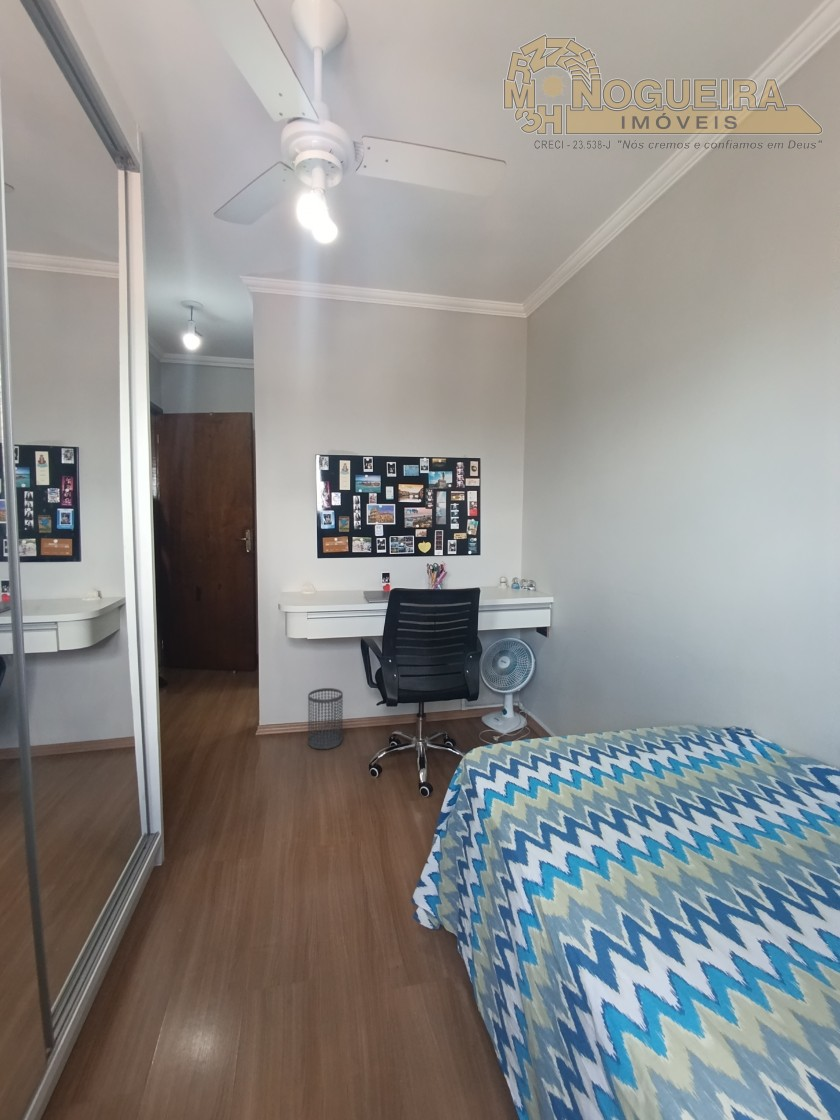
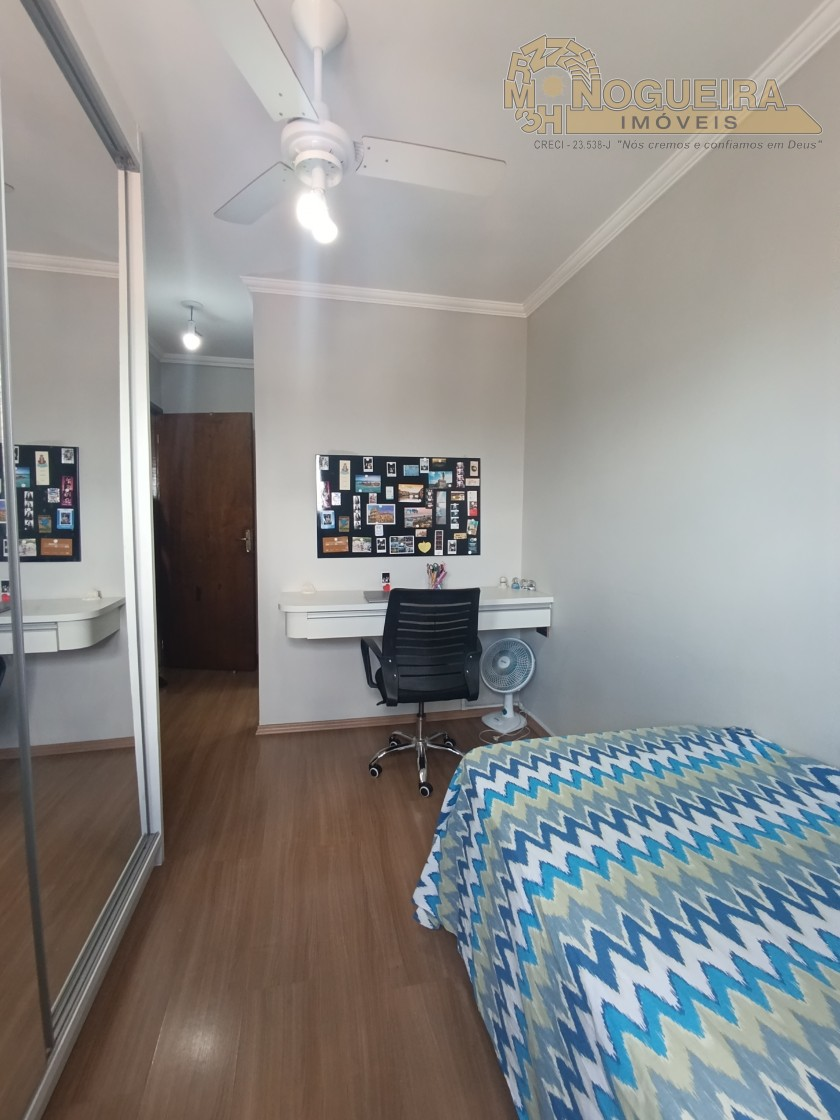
- wastebasket (325, 717)
